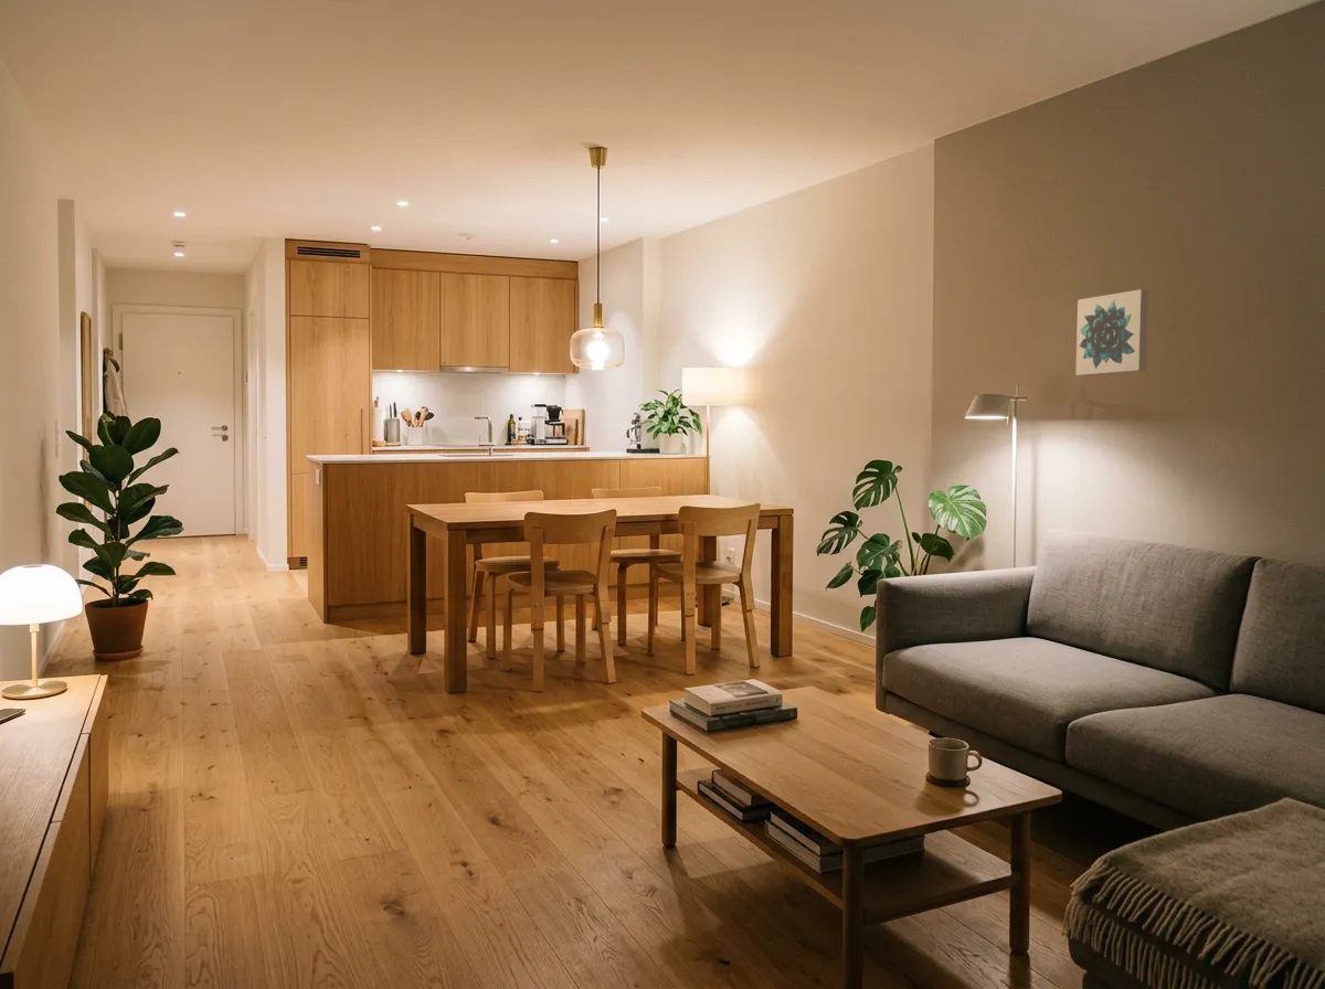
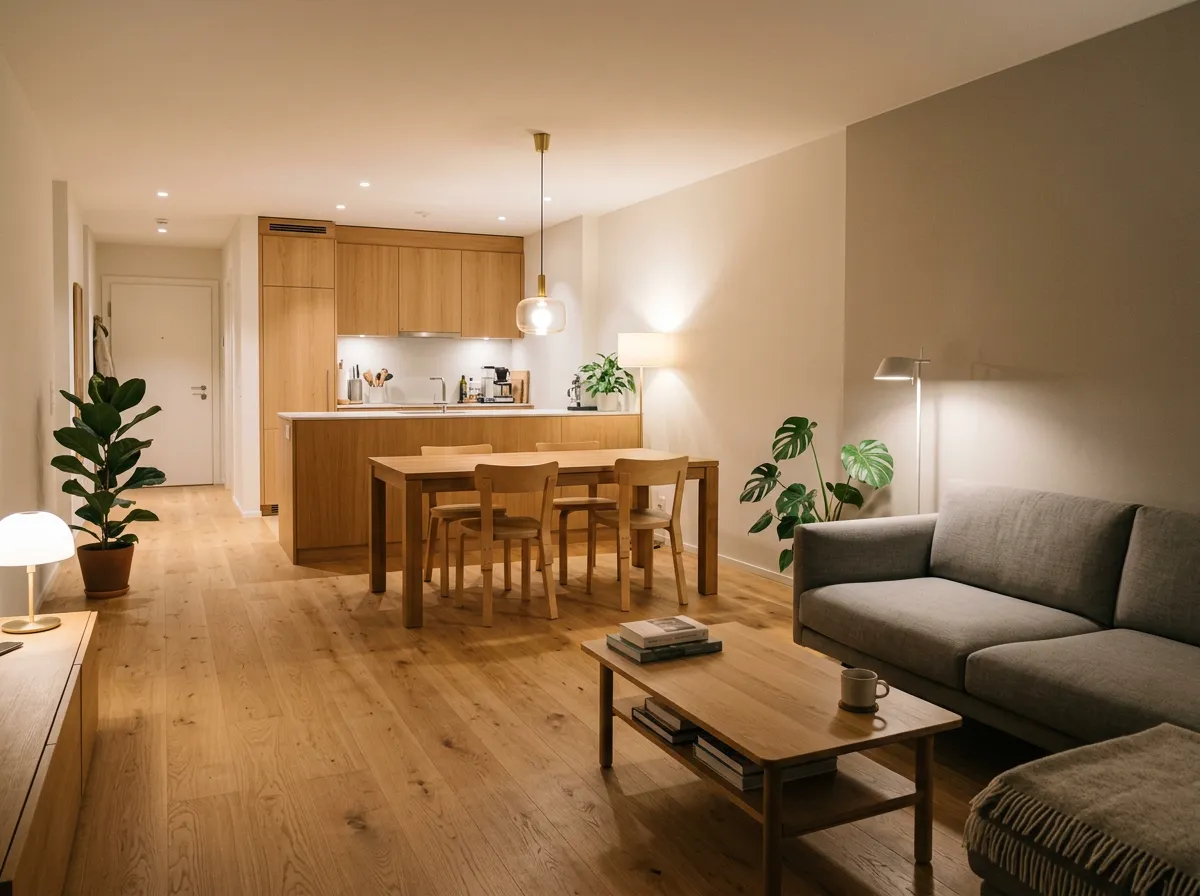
- wall art (1111, 333)
